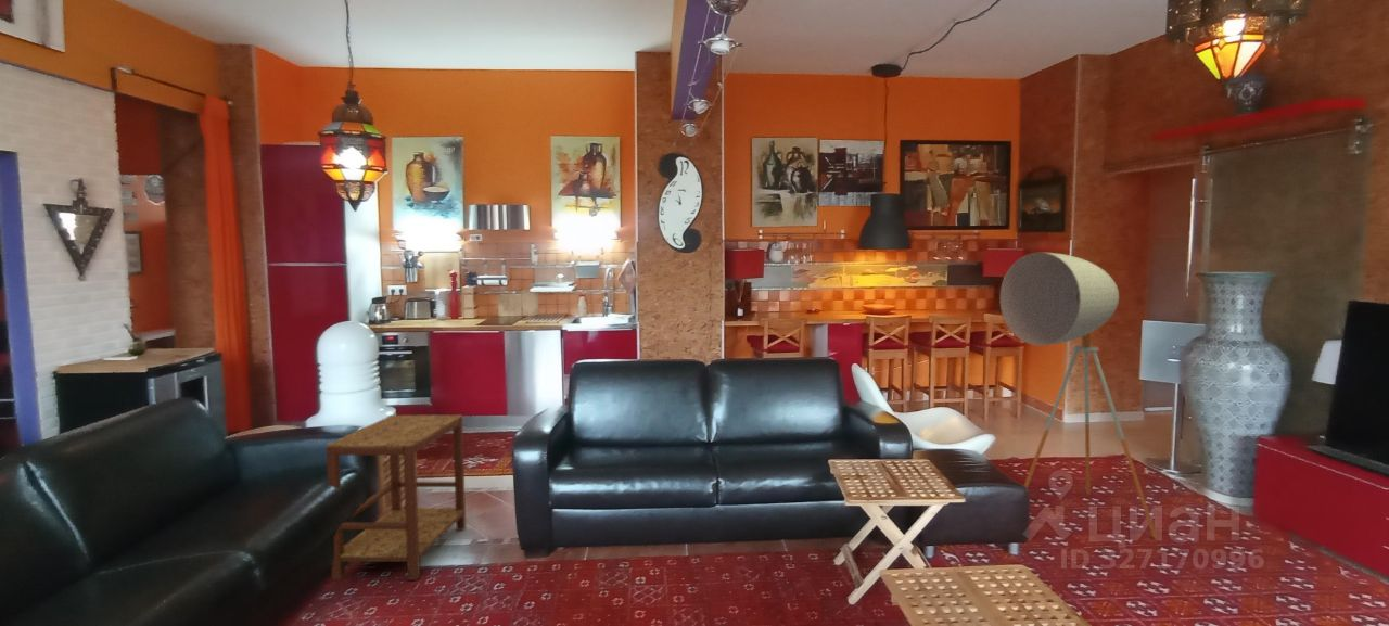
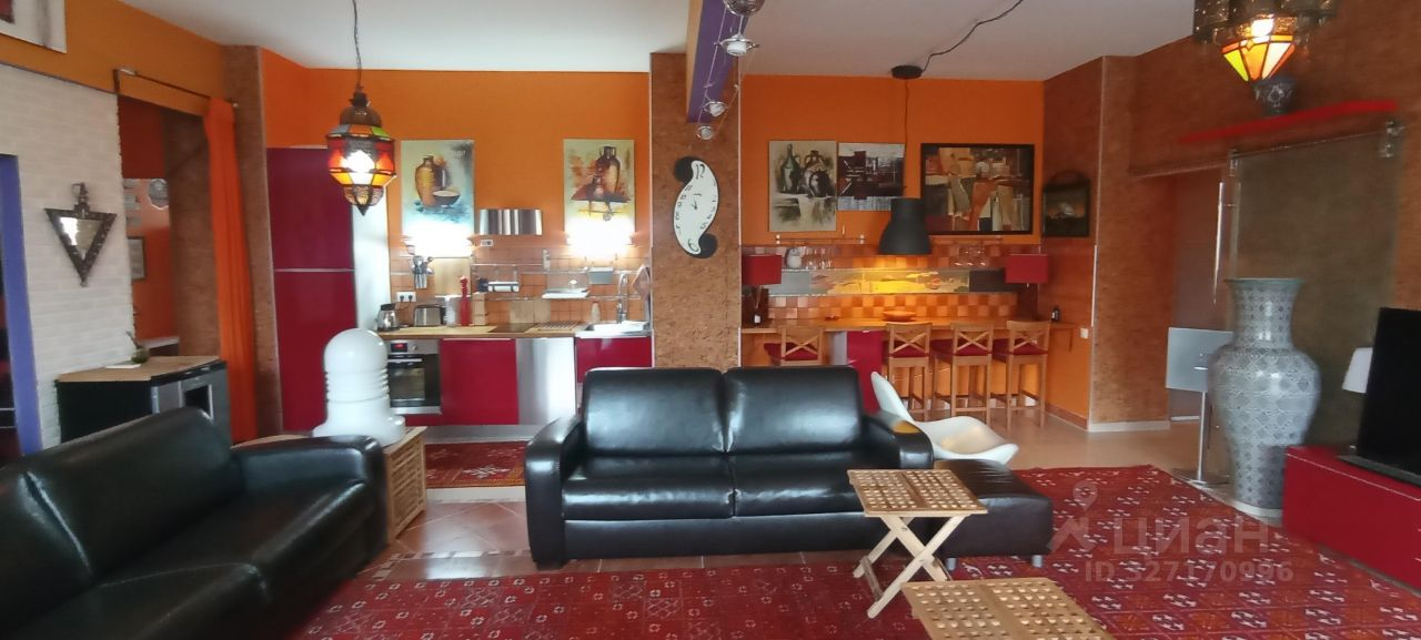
- side table (400, 490)
- floor lamp (1087, 386)
